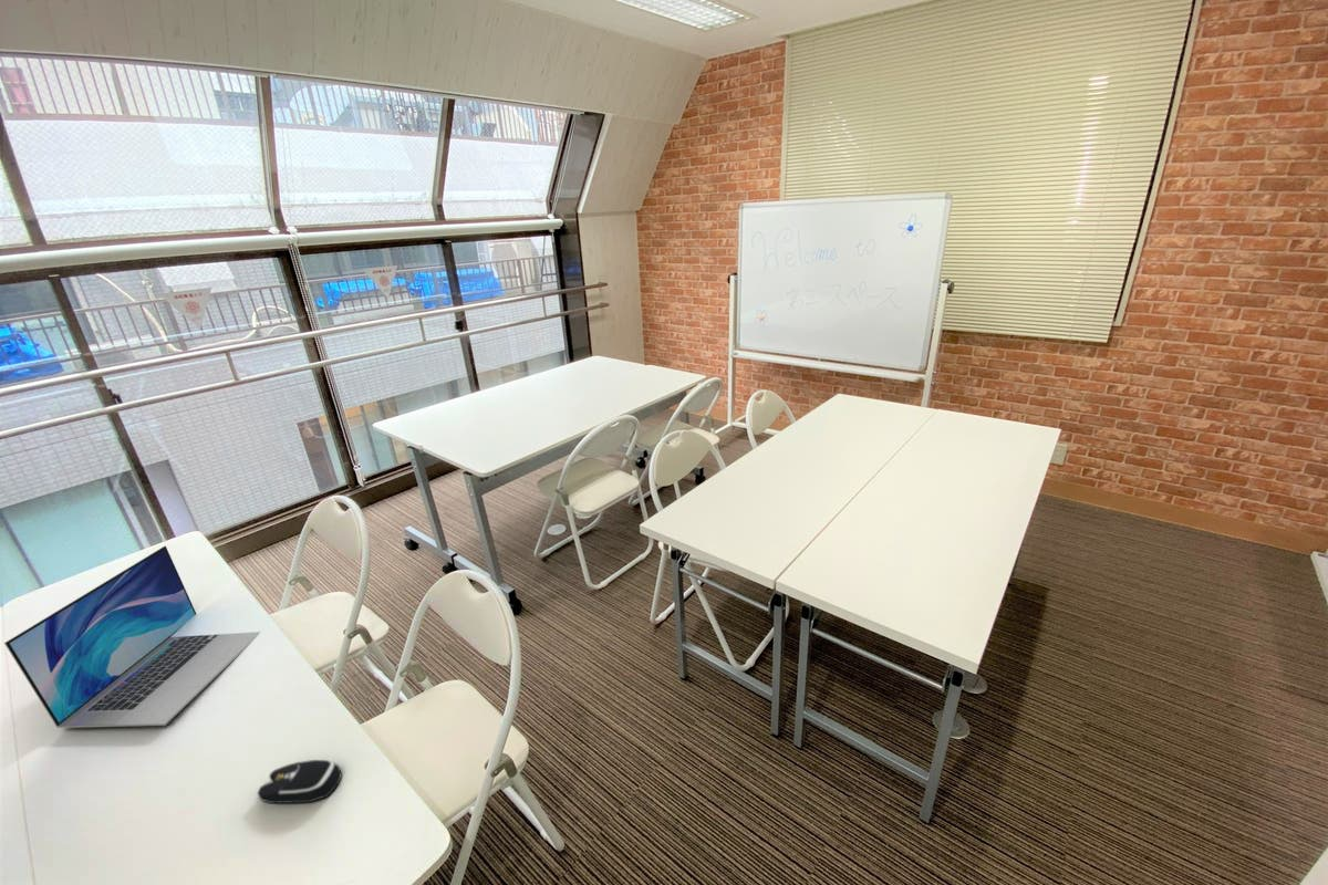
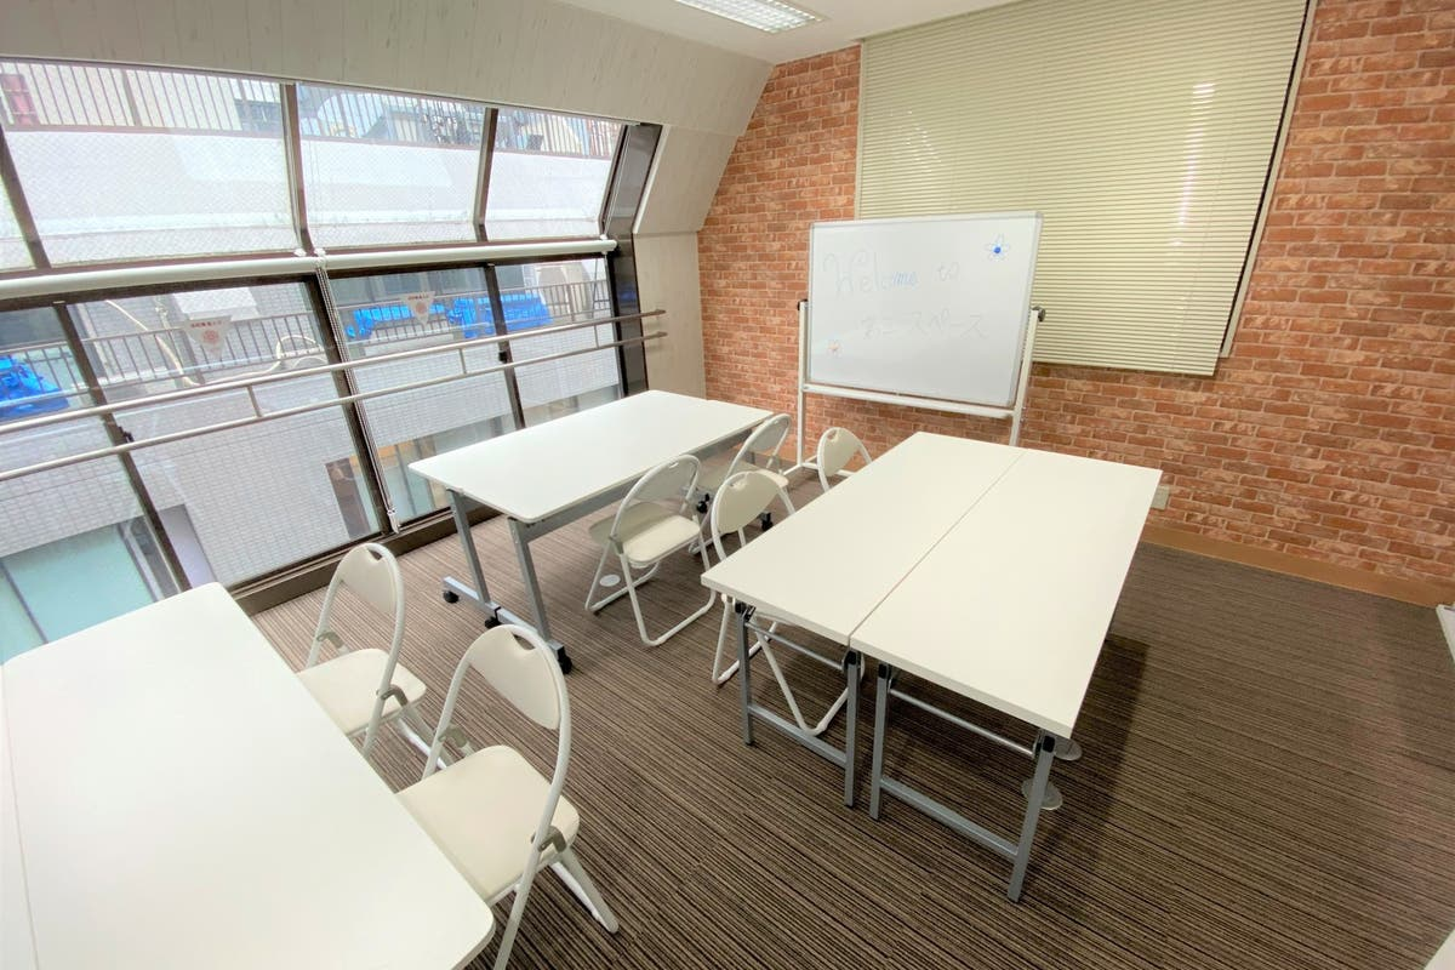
- laptop (164, 626)
- computer mouse (300, 779)
